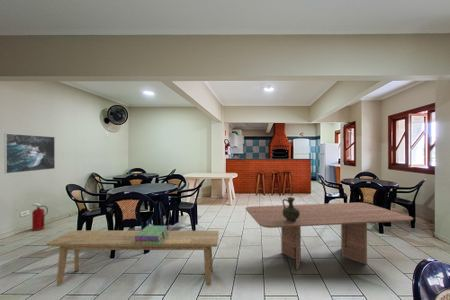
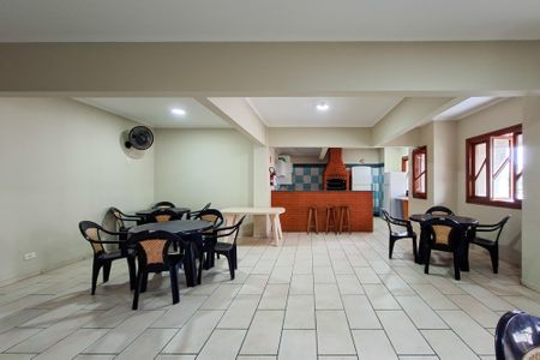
- fire extinguisher (40, 216)
- bench (138, 249)
- stack of books (152, 234)
- dining table (318, 225)
- ceramic jug (291, 209)
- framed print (32, 153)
